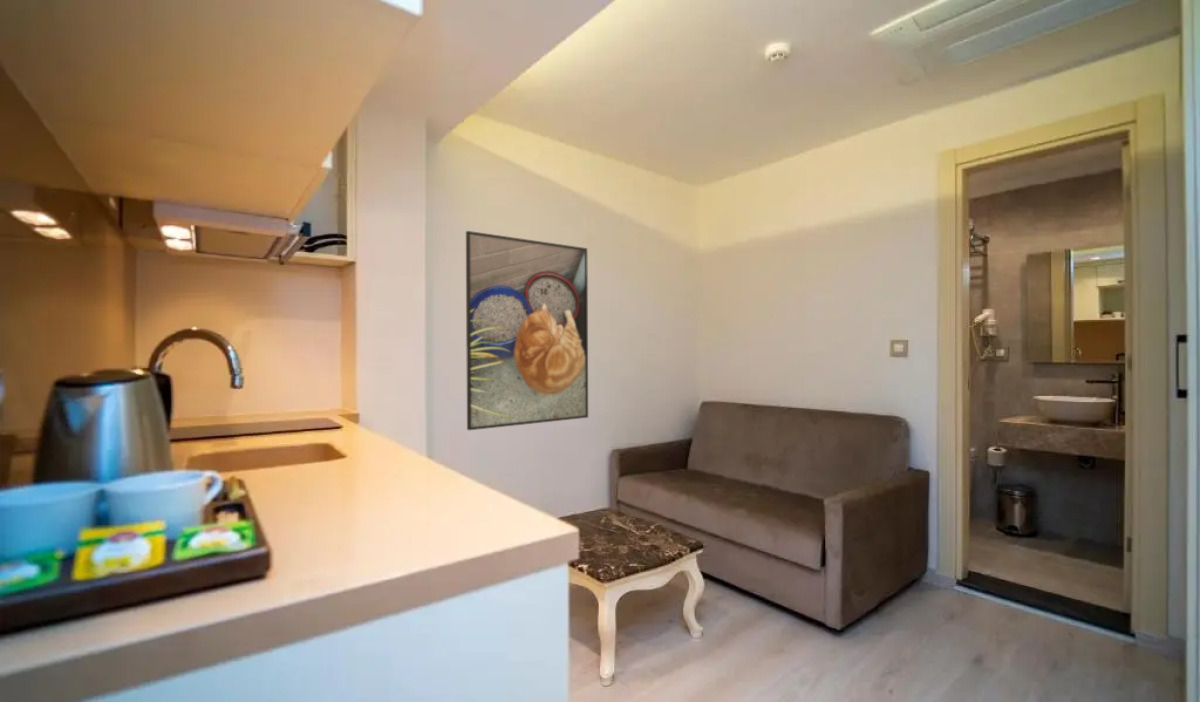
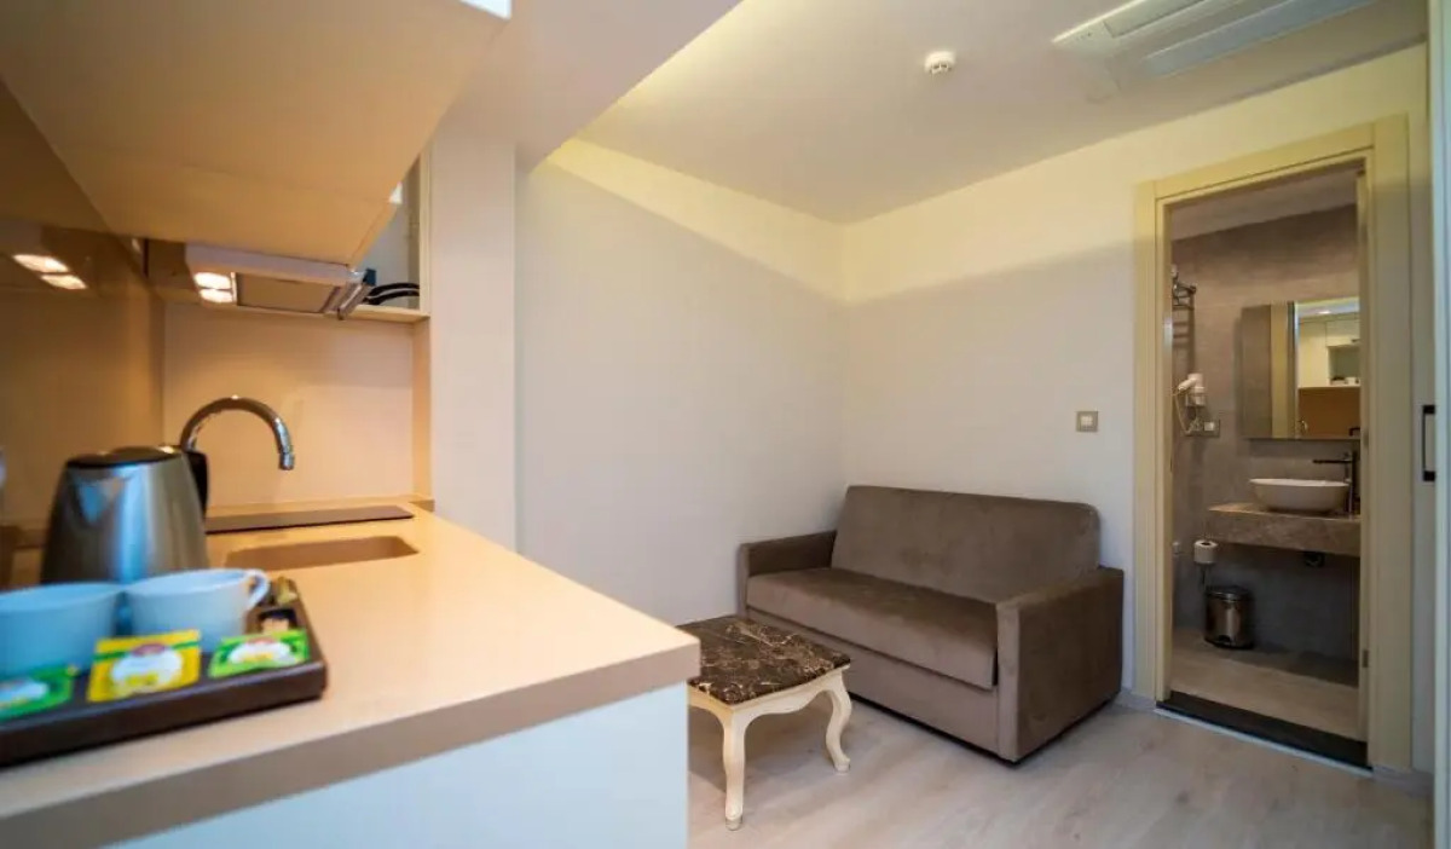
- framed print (531, 331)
